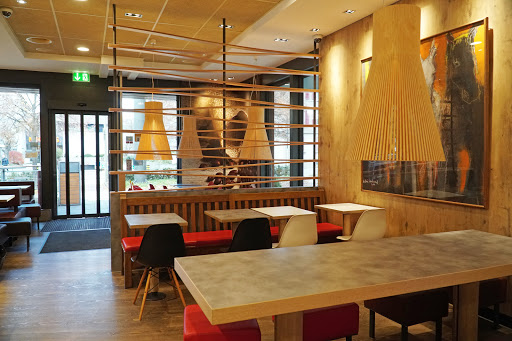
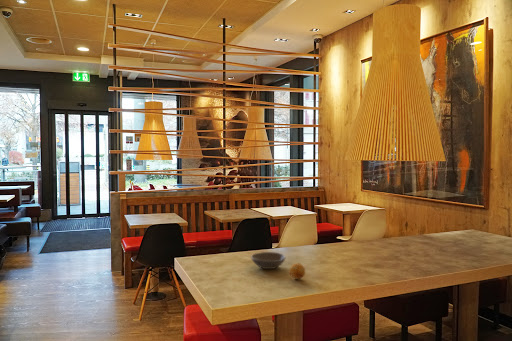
+ soup bowl (268, 261)
+ fruit (297, 271)
